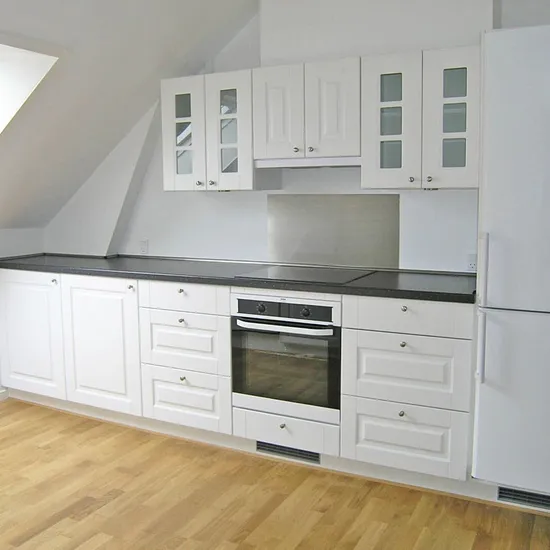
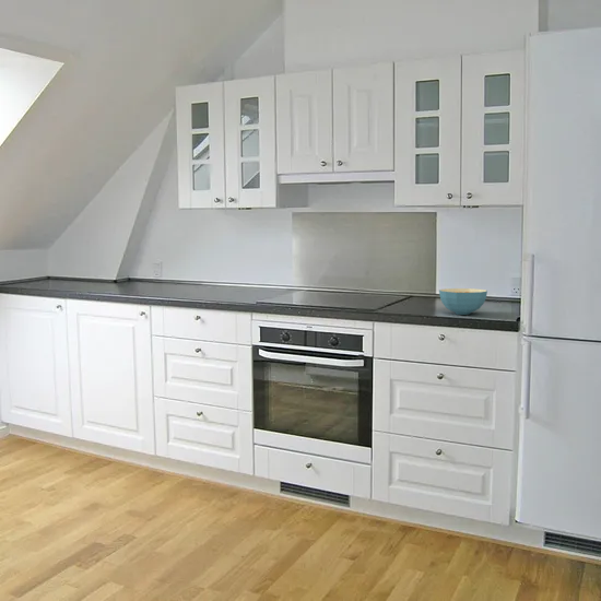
+ cereal bowl (462, 302)
